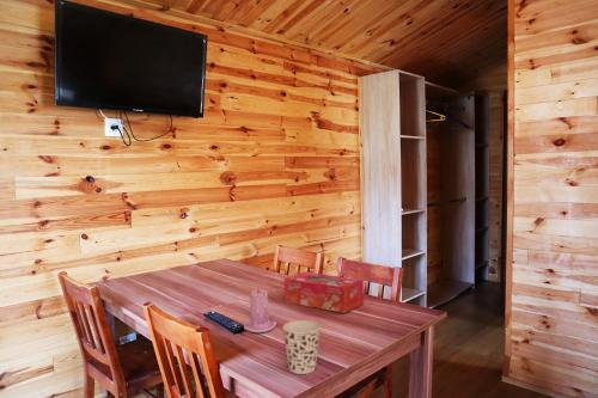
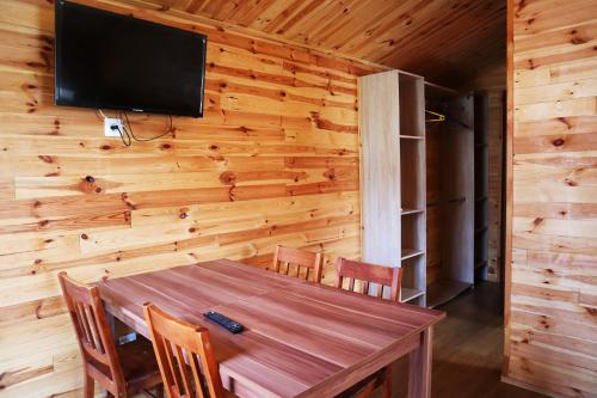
- tissue box (323, 290)
- cup (301, 347)
- candle (258, 306)
